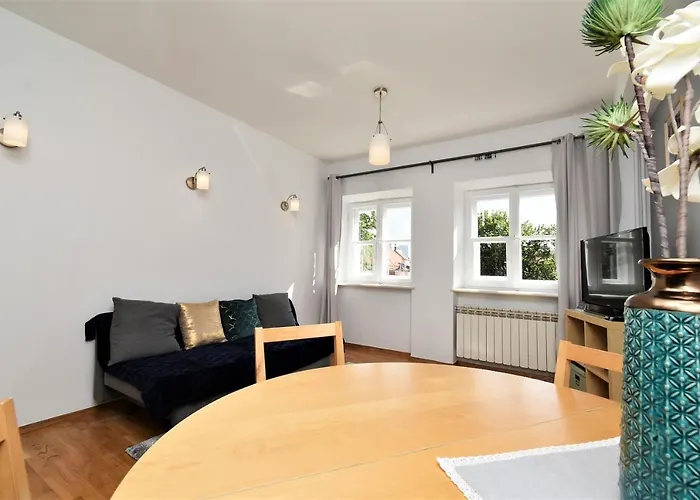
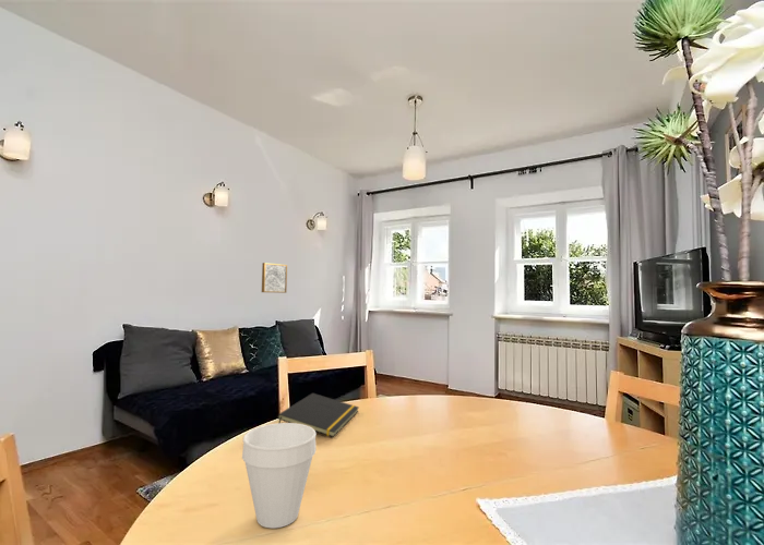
+ wall art (274, 278)
+ cup (278, 474)
+ notepad (321, 412)
